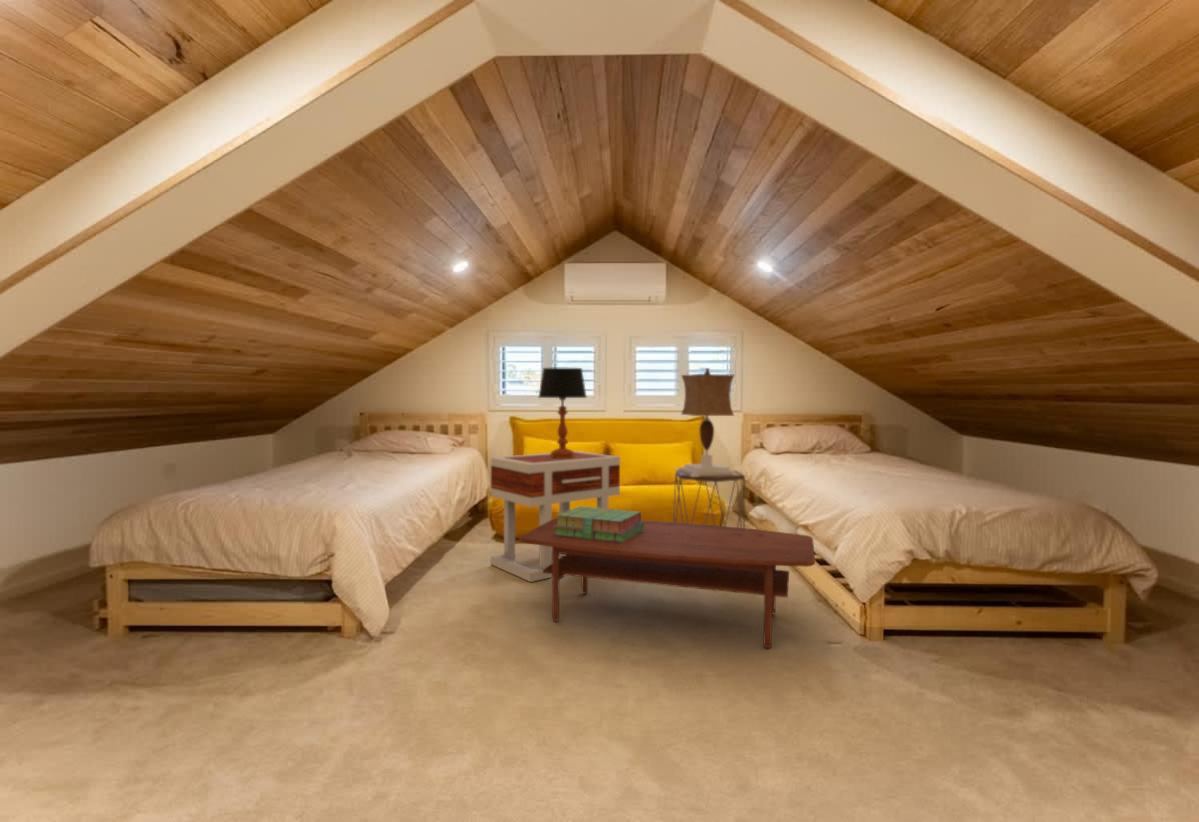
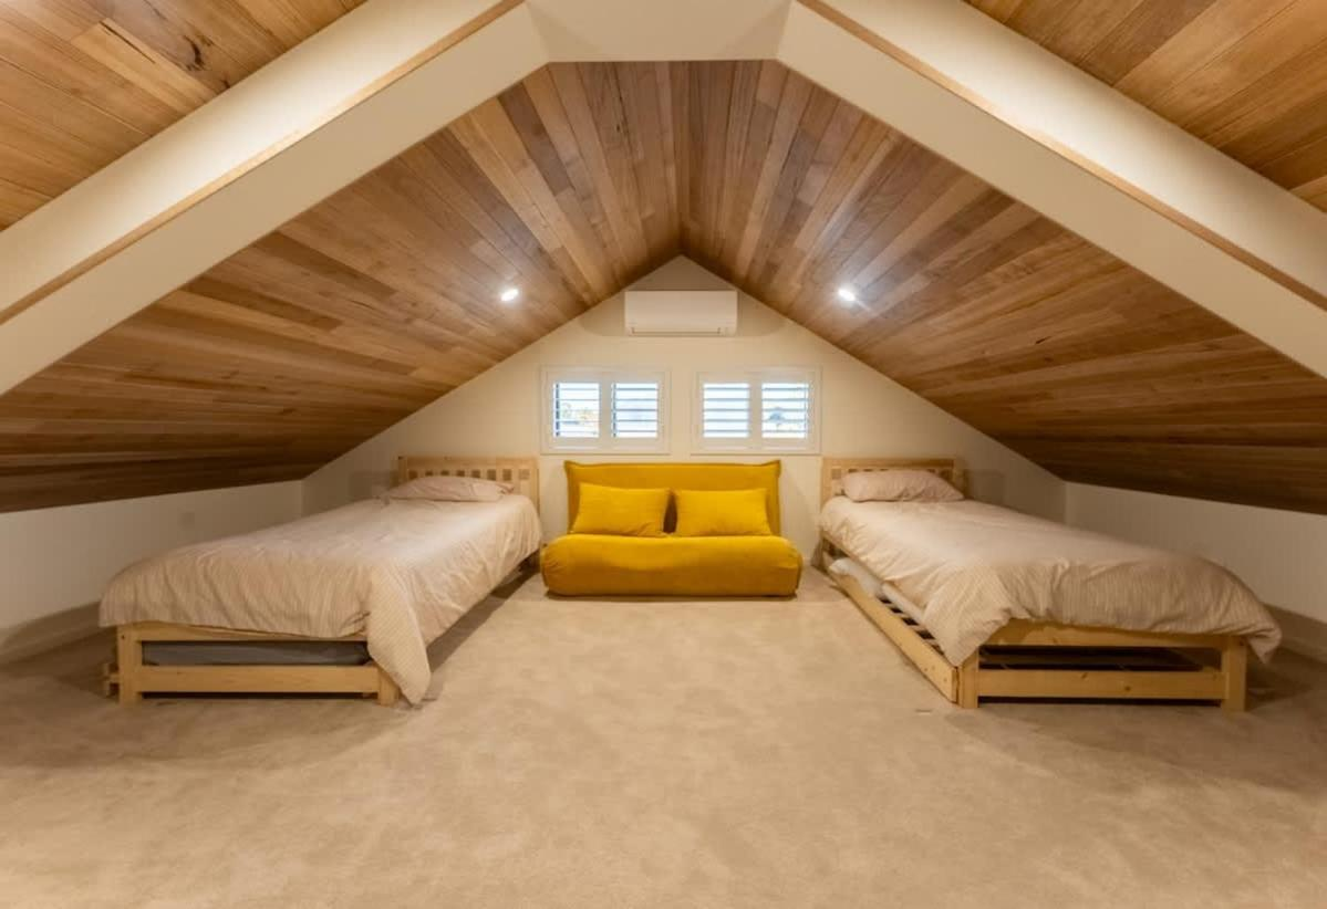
- table lamp (706, 420)
- stack of books (599, 522)
- side table (559, 510)
- side table (707, 515)
- coffee table (665, 577)
- table lamp (562, 412)
